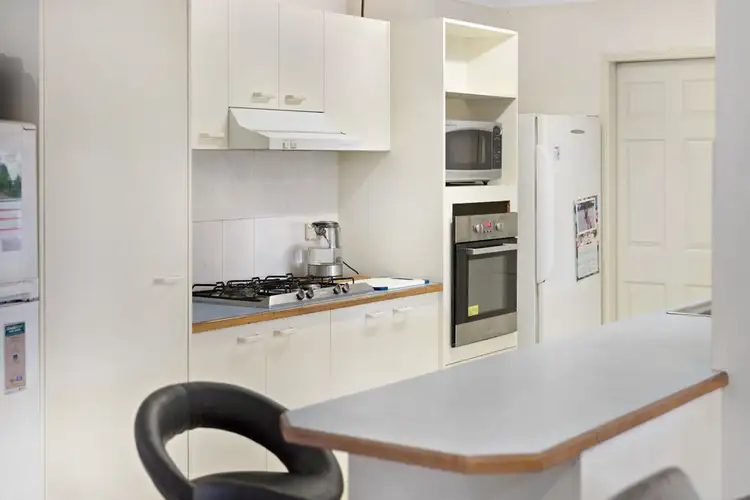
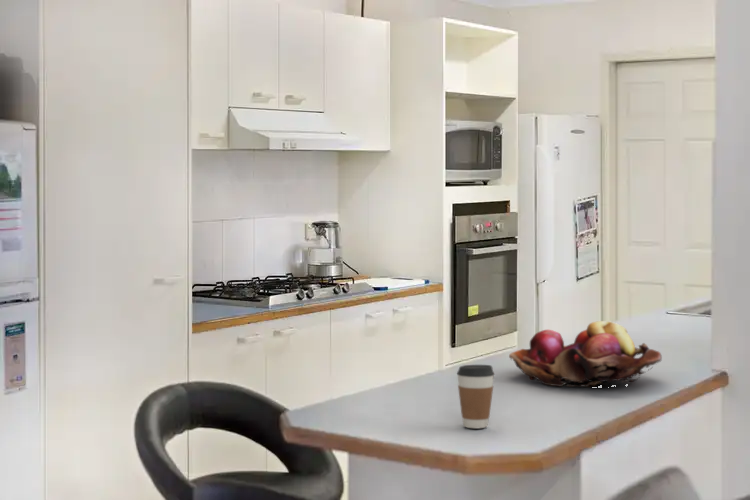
+ fruit basket (588, 352)
+ coffee cup (475, 395)
